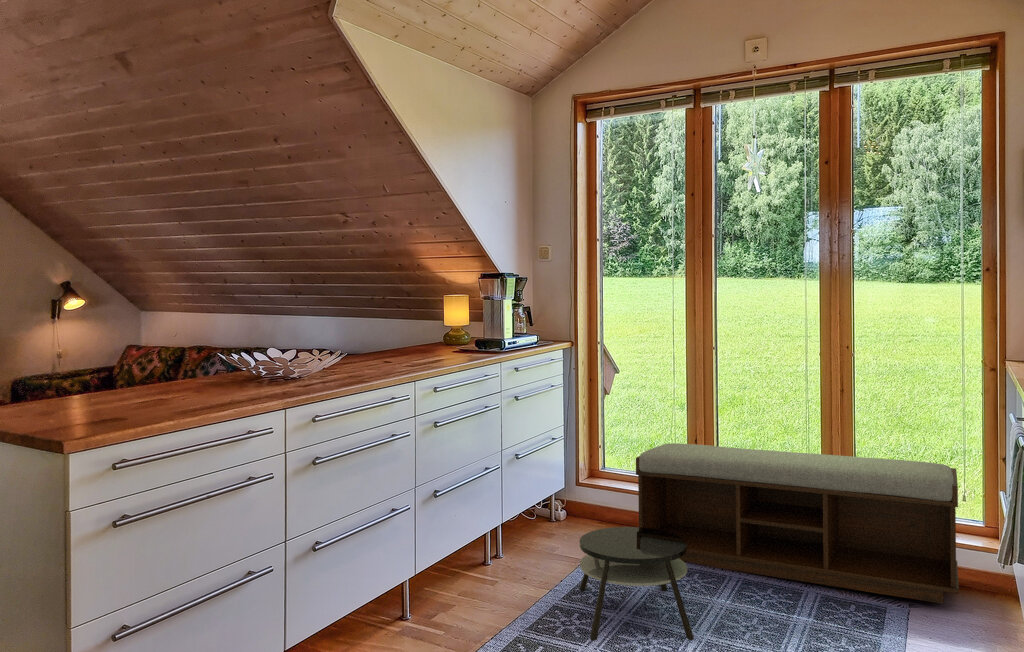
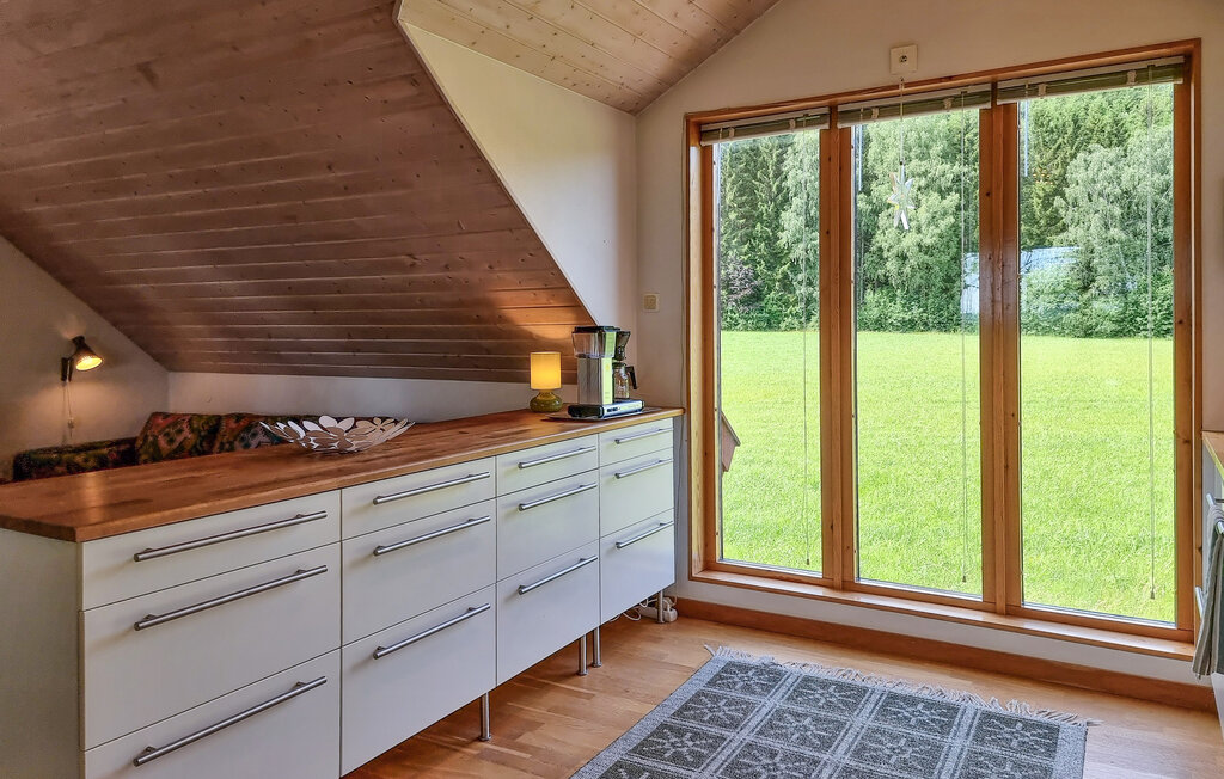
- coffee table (633, 577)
- bench (787, 511)
